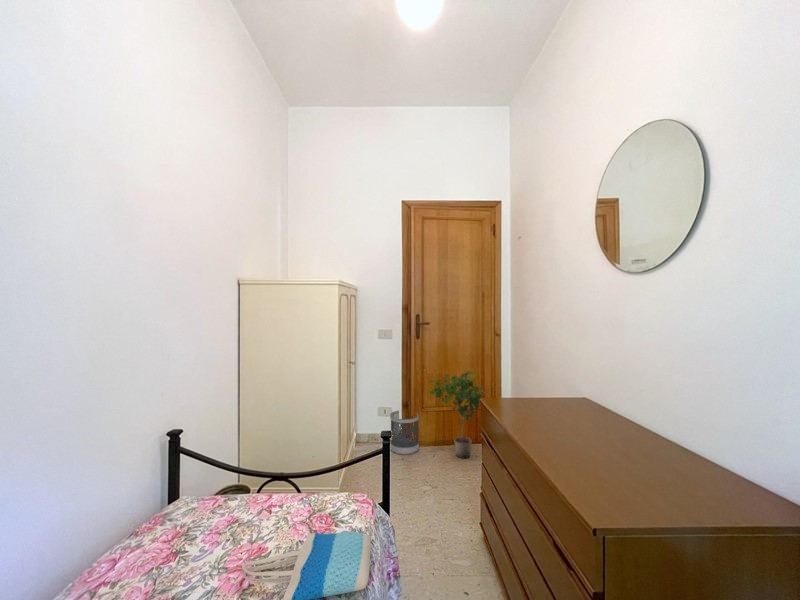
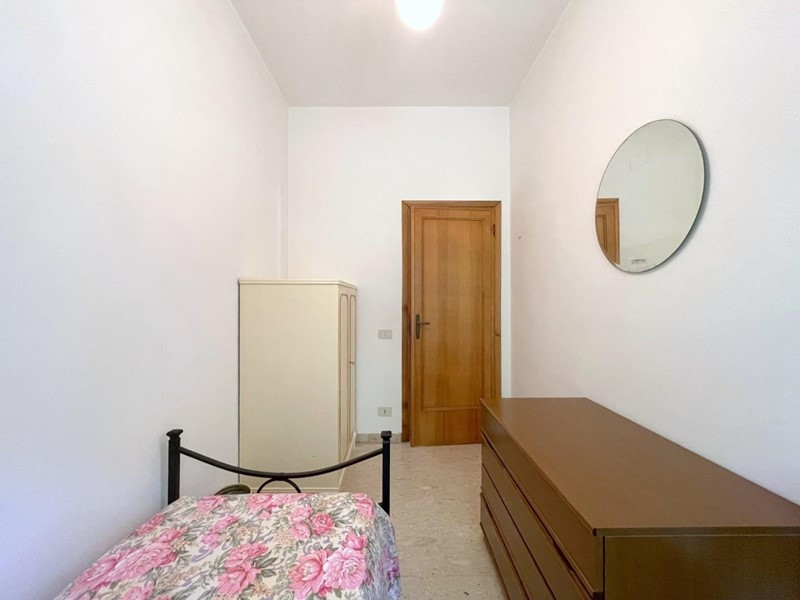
- tote bag (307, 560)
- potted plant (459, 413)
- wastebasket (404, 432)
